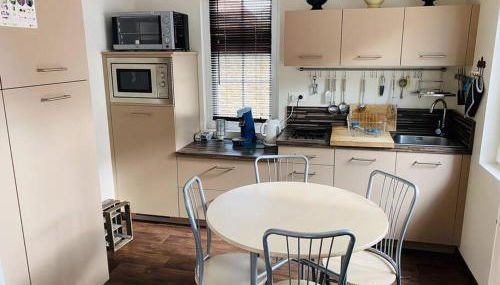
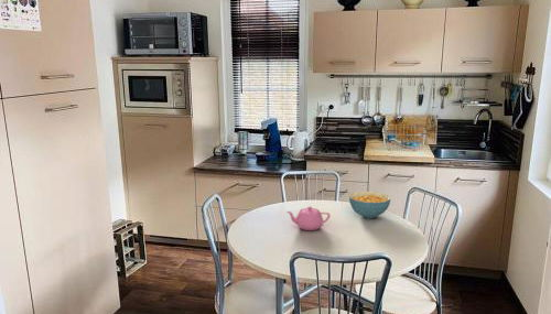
+ teapot (307, 217)
+ cereal bowl (368, 206)
